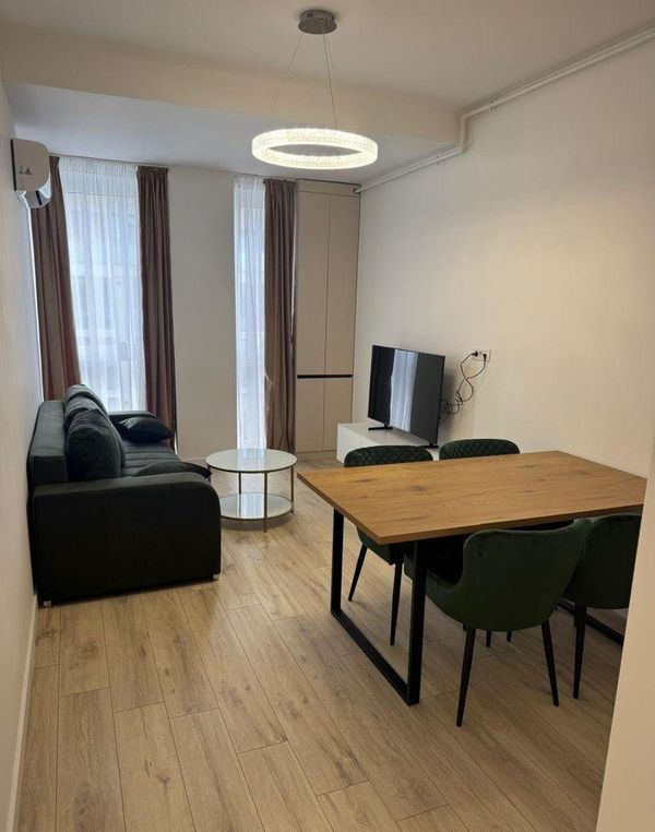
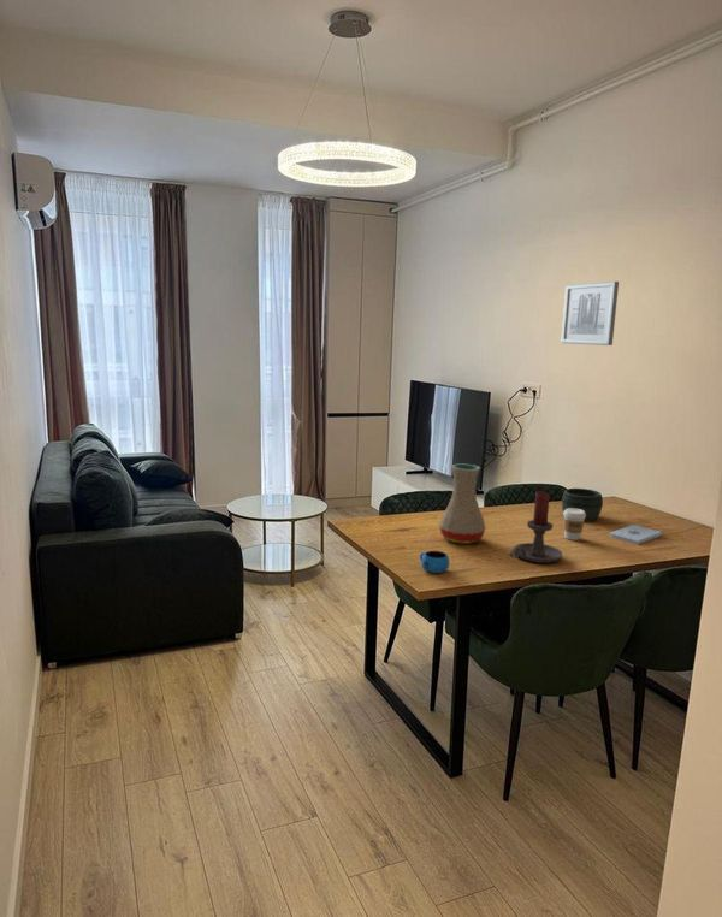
+ vase (463, 503)
+ coffee cup (573, 523)
+ bowl (581, 504)
+ notepad (634, 534)
+ candle holder (534, 525)
+ mug (432, 561)
+ wall art (587, 314)
